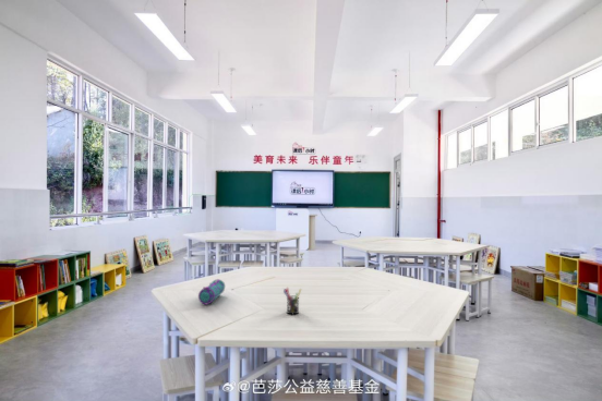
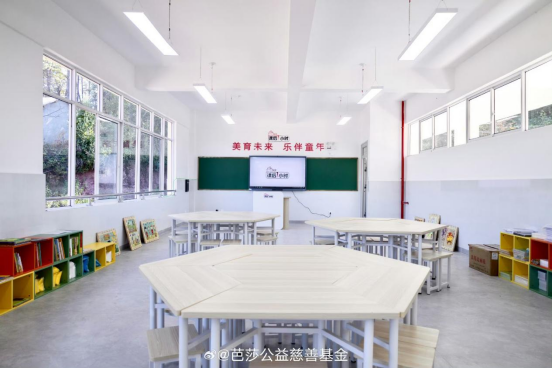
- pencil case (212, 291)
- pen holder (292, 300)
